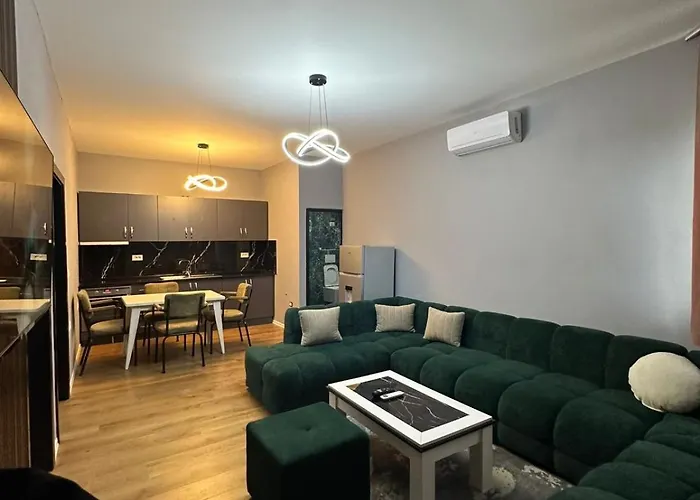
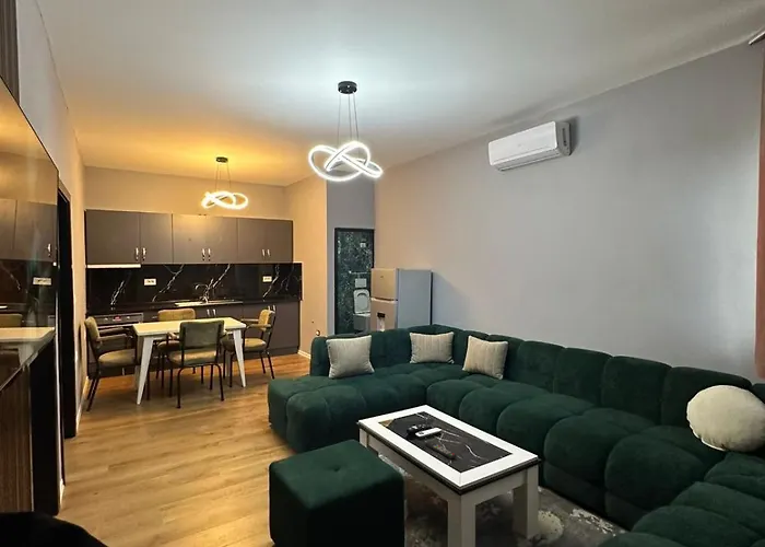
+ remote control (439, 450)
